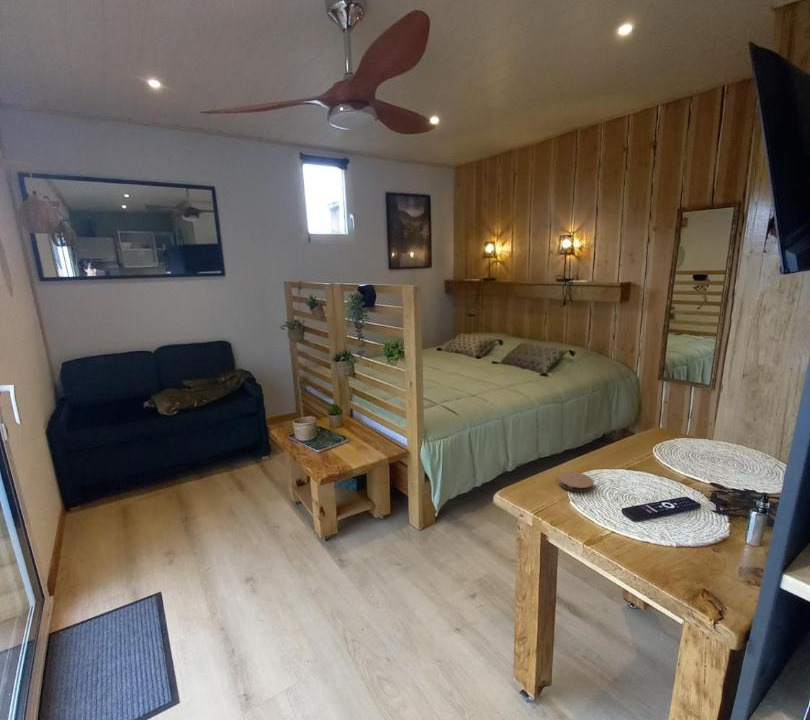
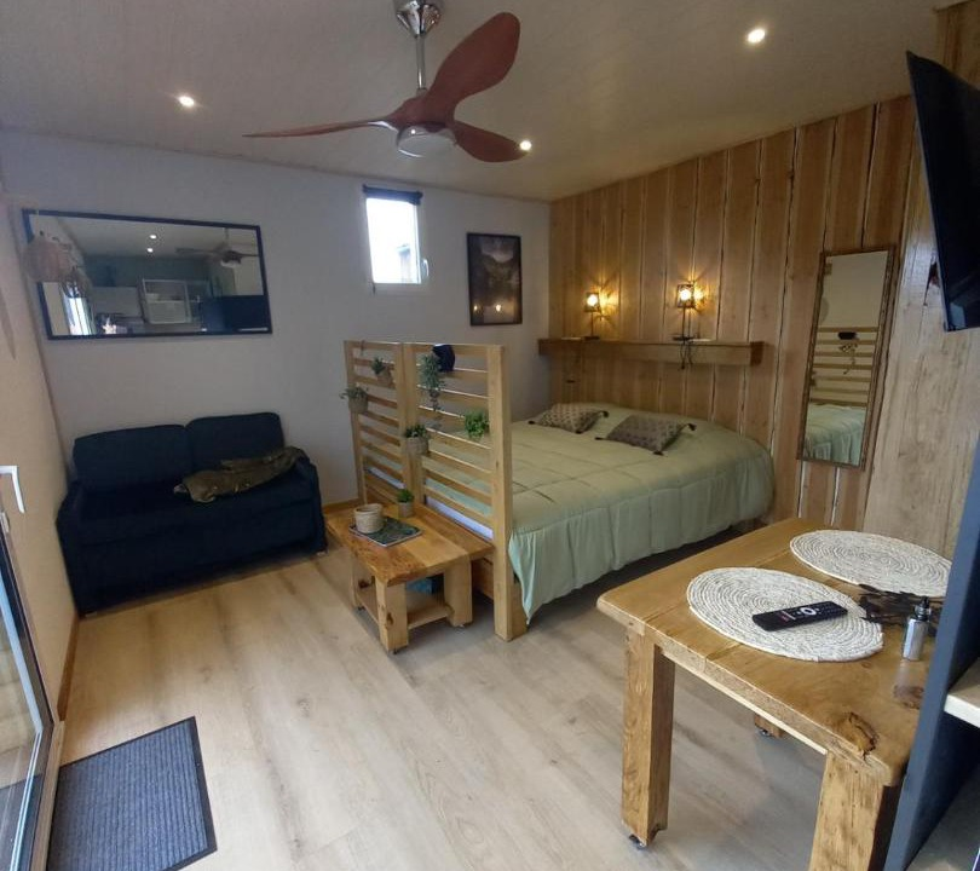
- coaster (575, 481)
